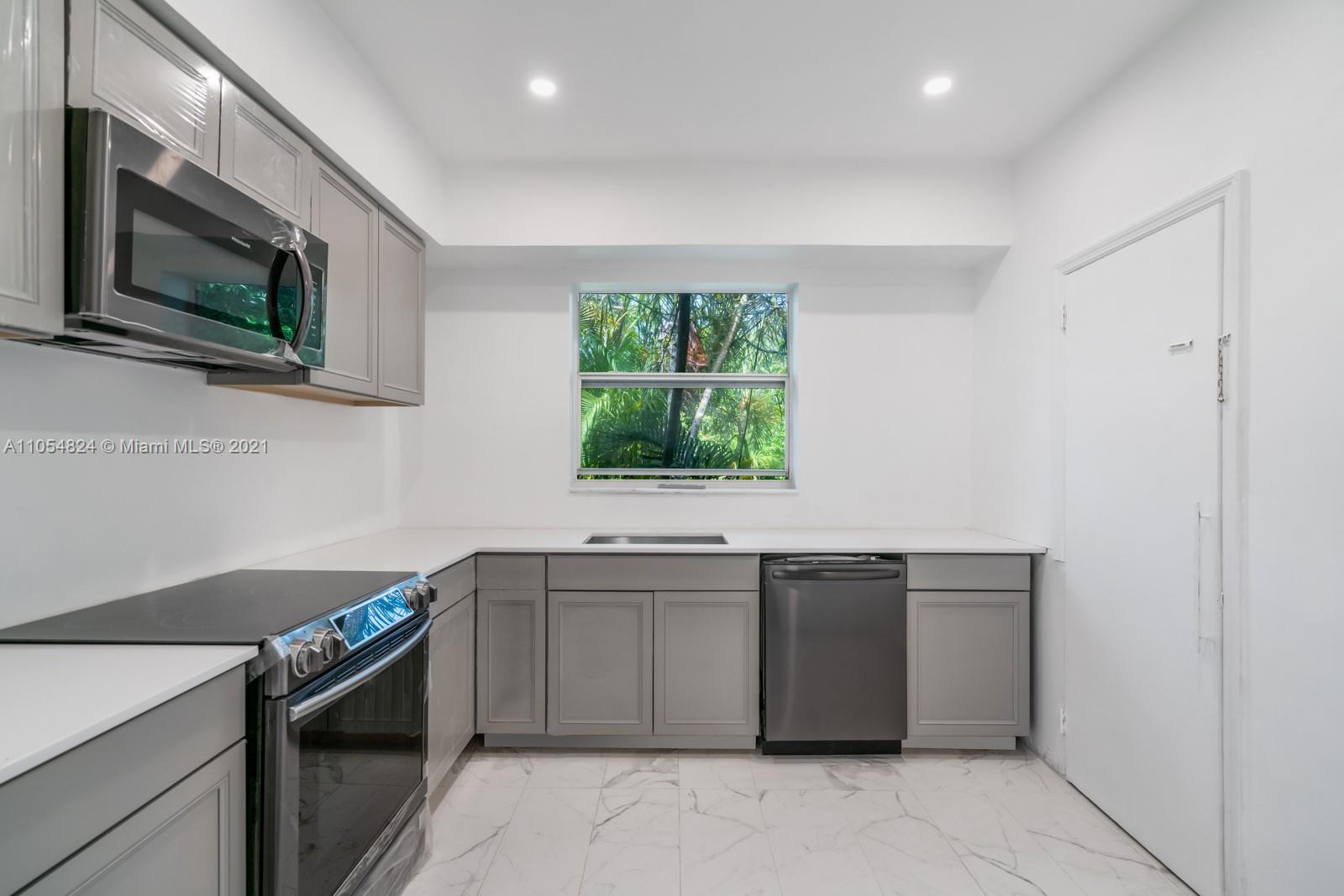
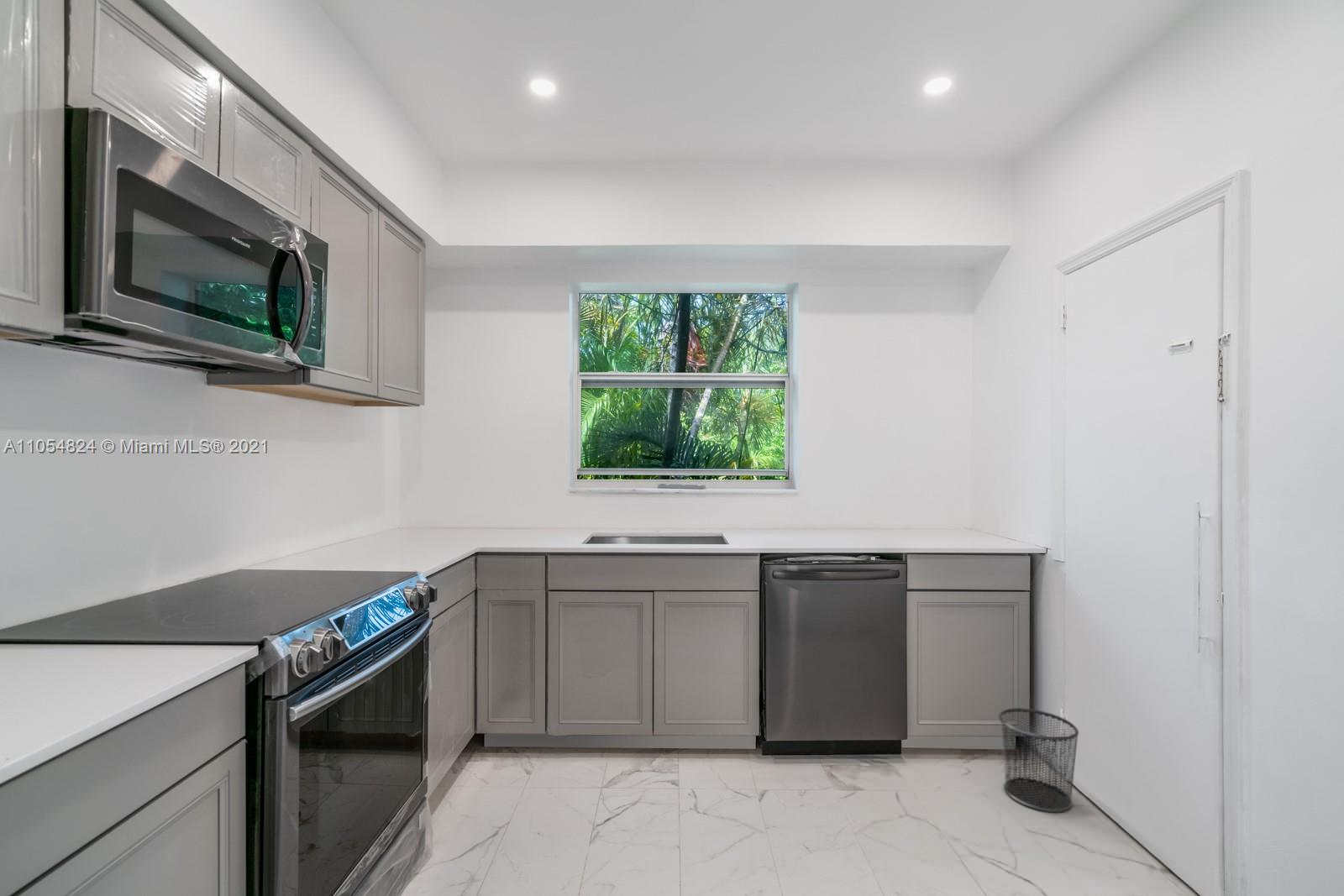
+ waste bin (1037, 758)
